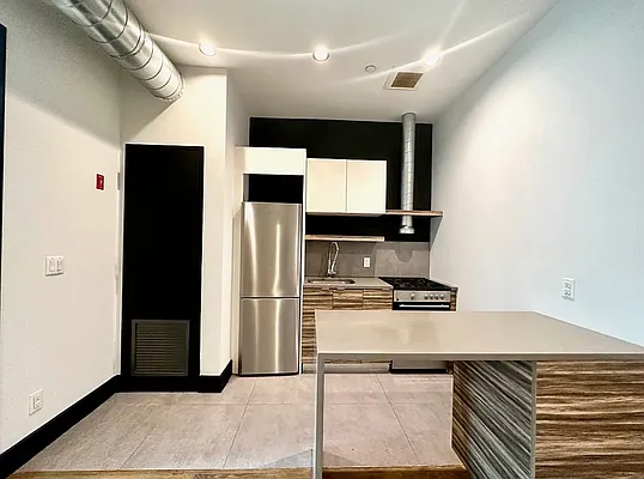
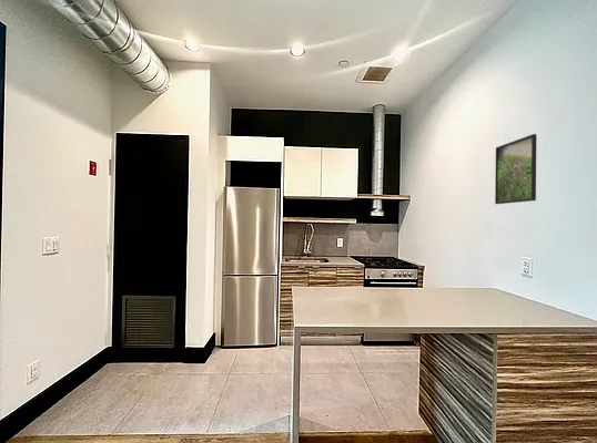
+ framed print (514, 172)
